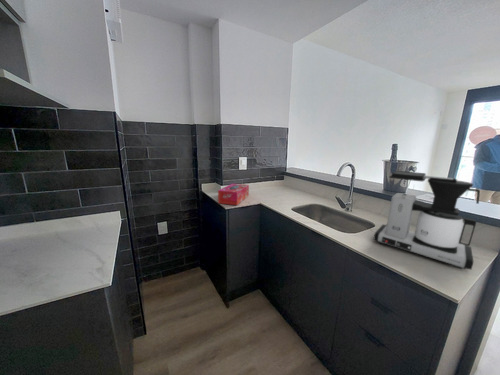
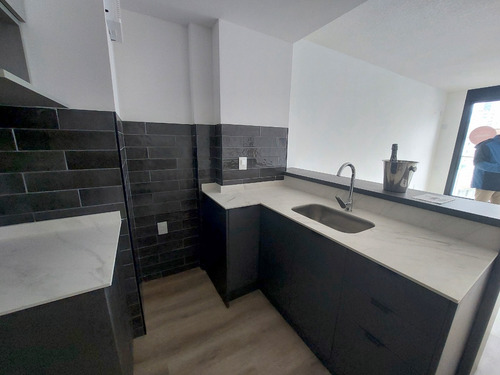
- tissue box (234, 193)
- coffee maker (425, 214)
